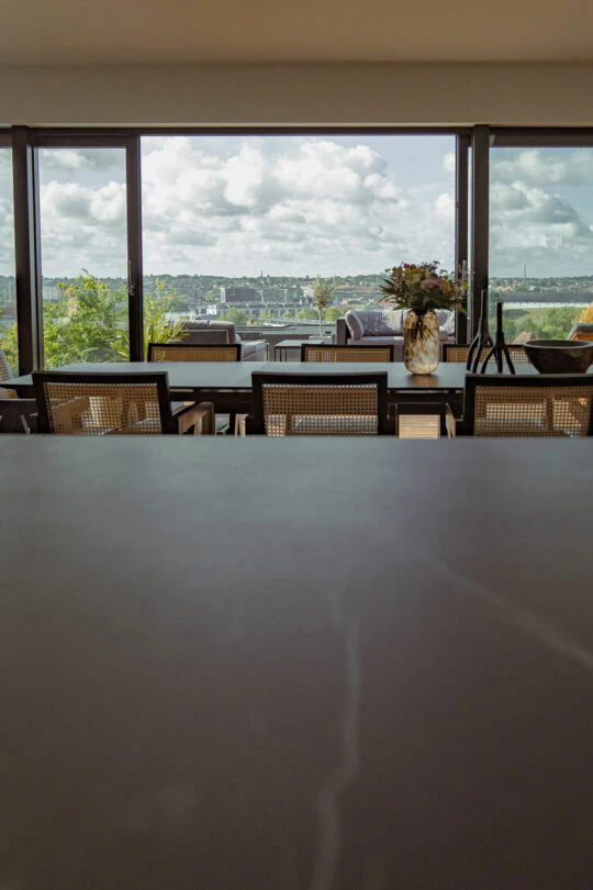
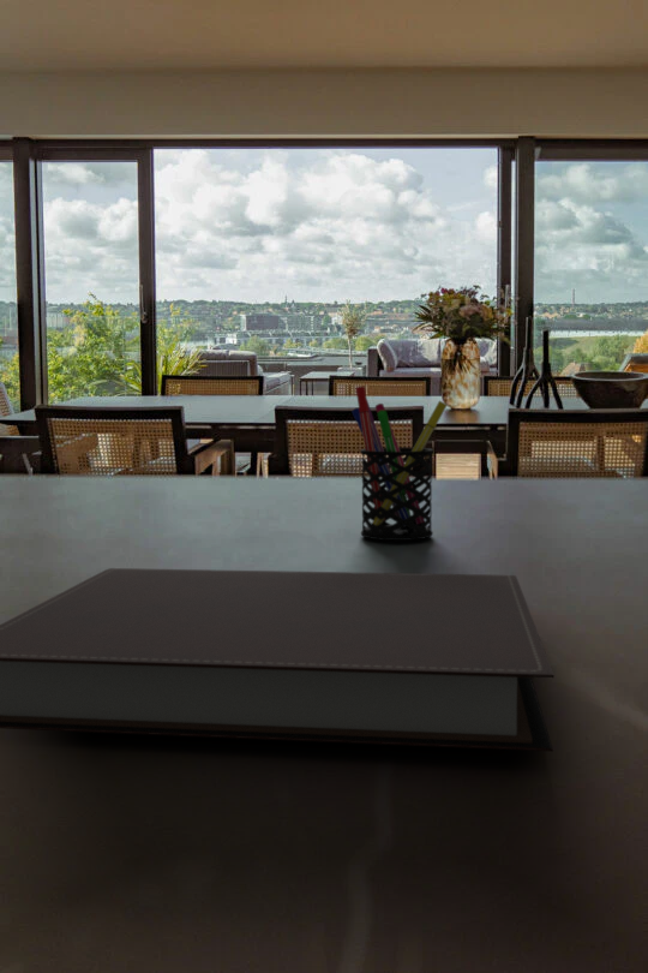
+ notebook (280, 634)
+ pen holder (390, 461)
